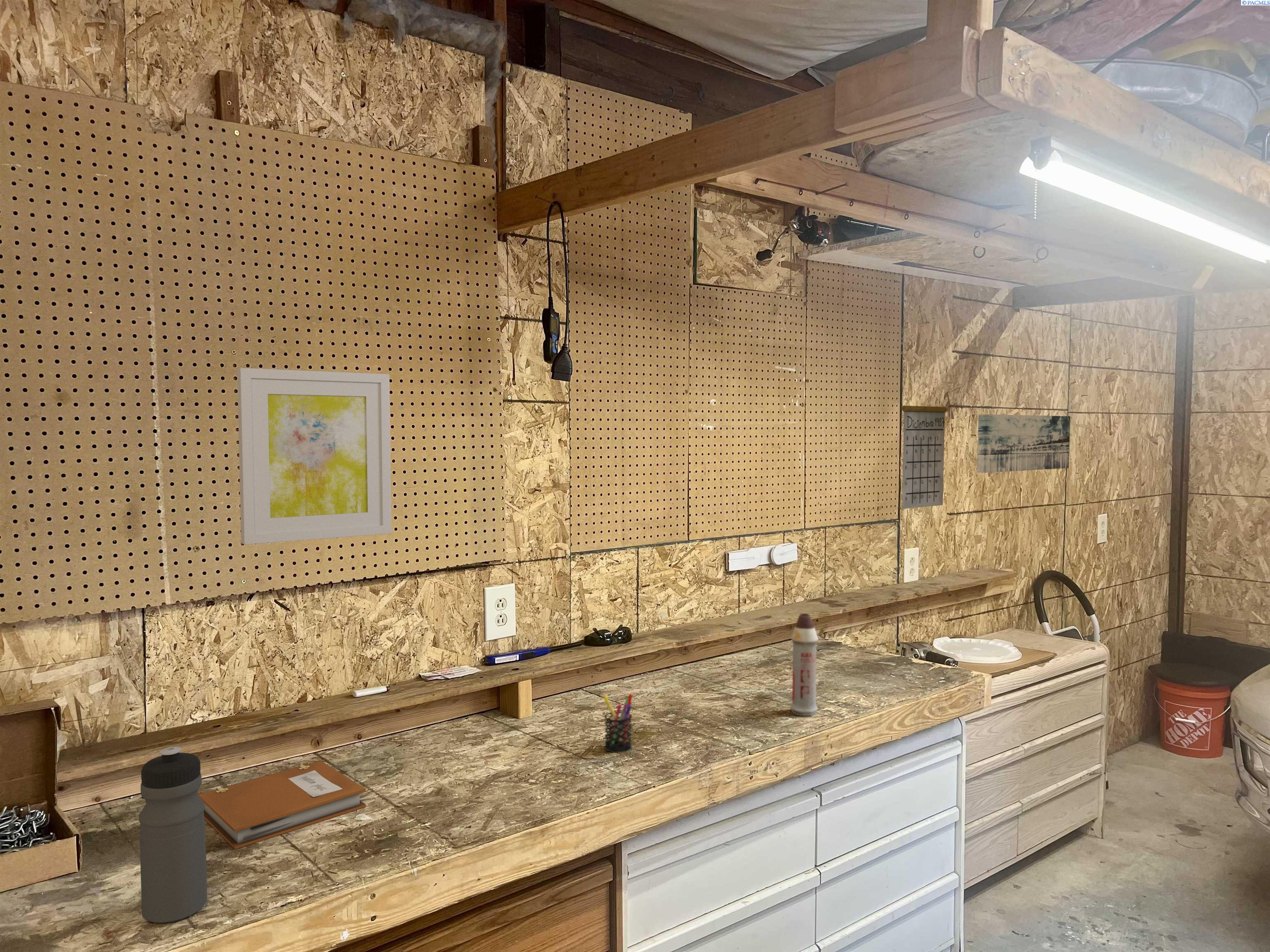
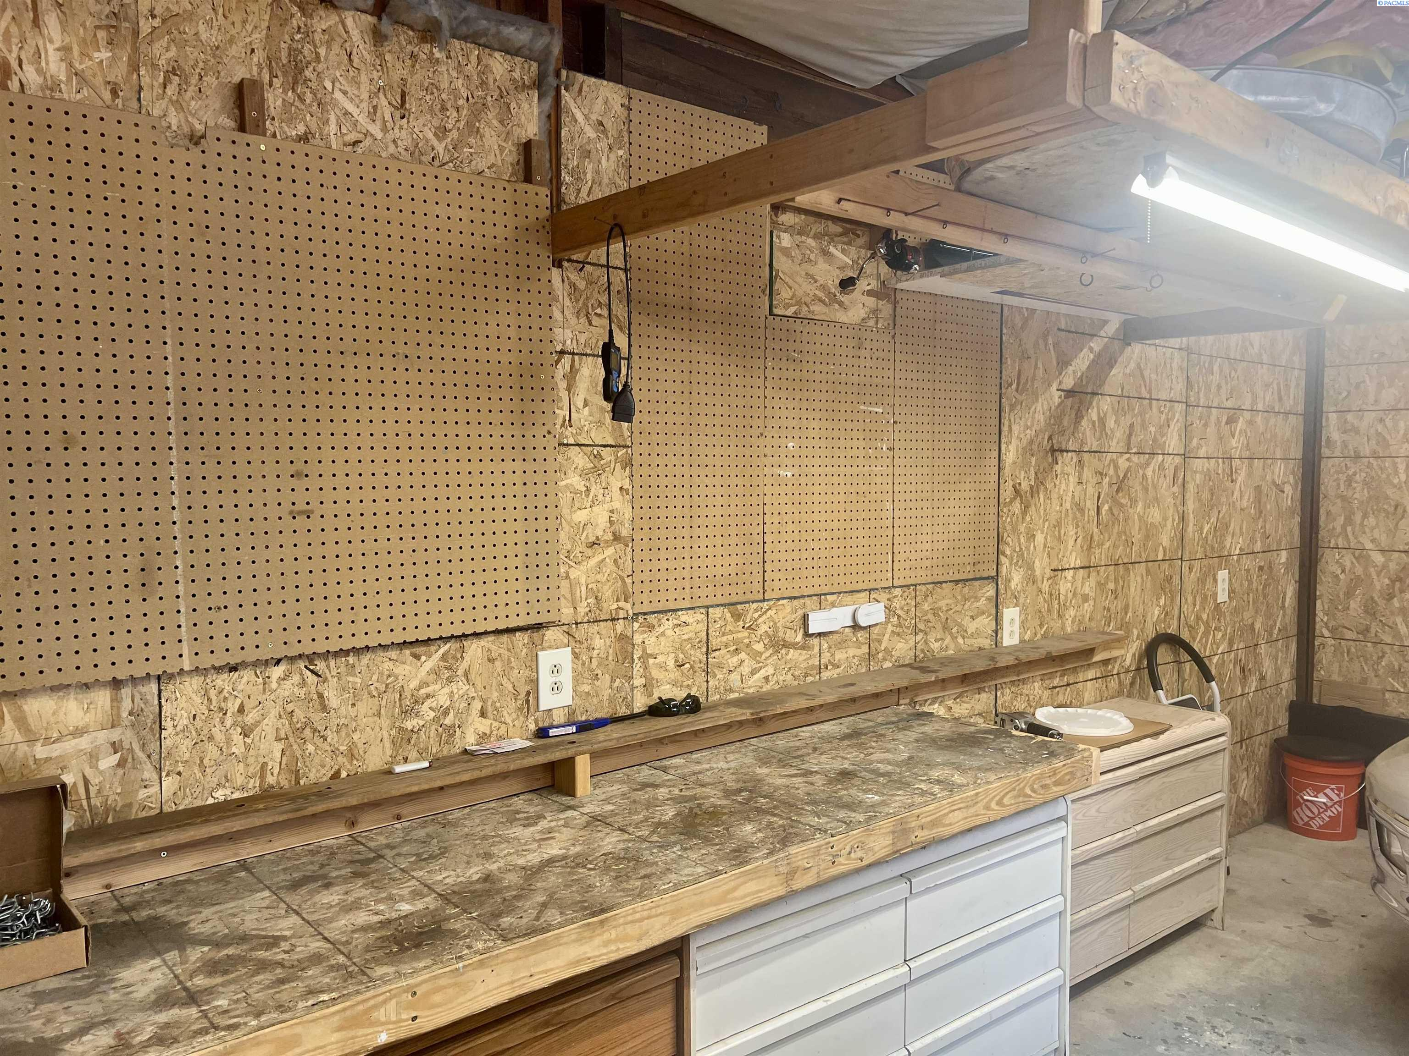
- spray bottle (804, 663)
- wall art (318, 455)
- water bottle (172, 829)
- pen holder (621, 719)
- wall art (1026, 443)
- calendar (924, 445)
- notebook (284, 798)
